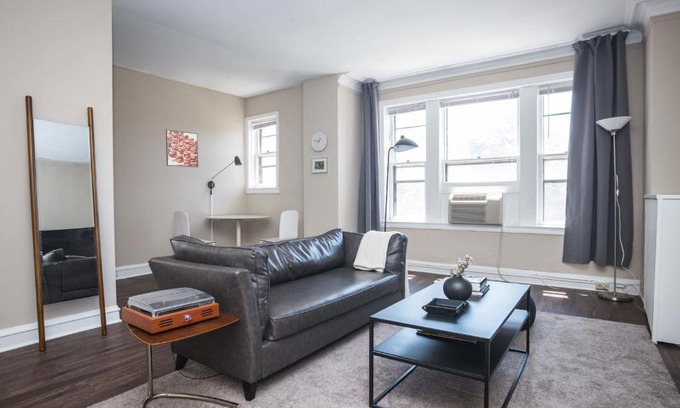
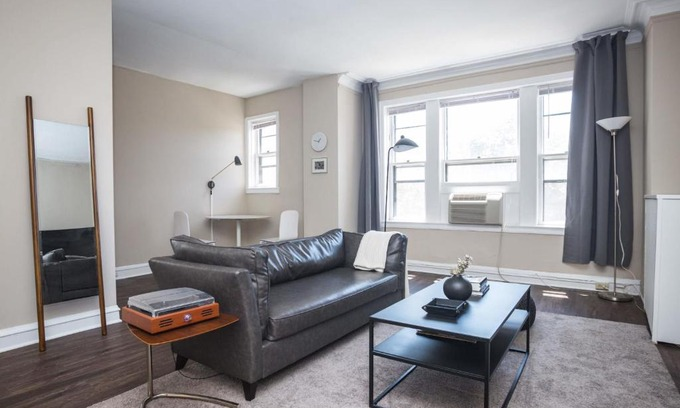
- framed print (182, 149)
